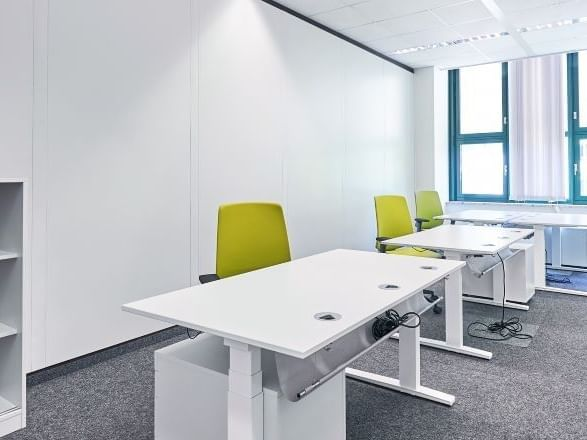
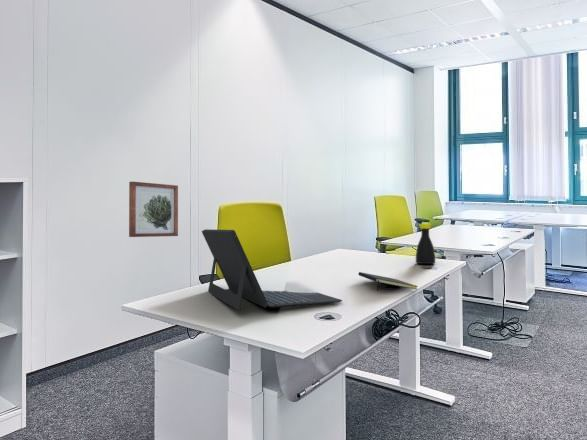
+ laptop (251, 267)
+ notepad (386, 280)
+ wall art (154, 210)
+ bottle (425, 243)
